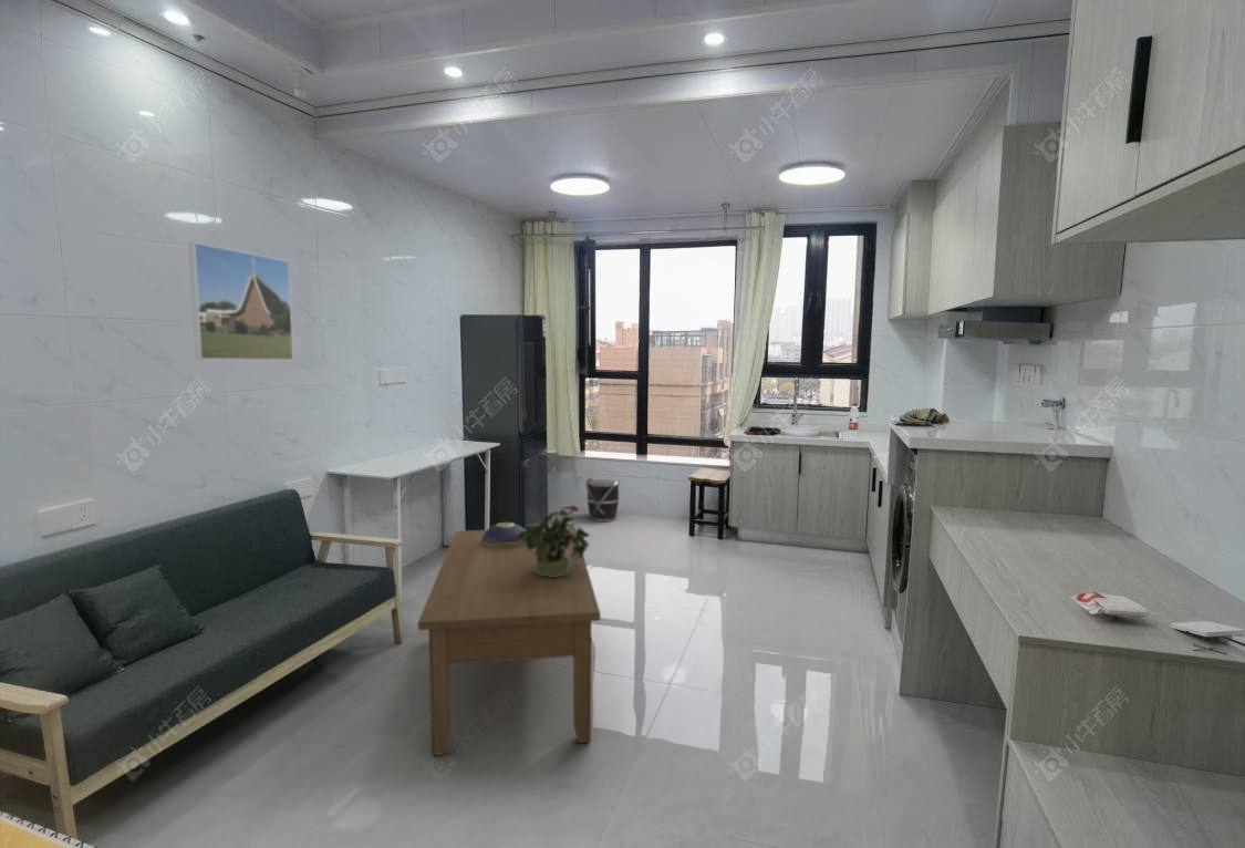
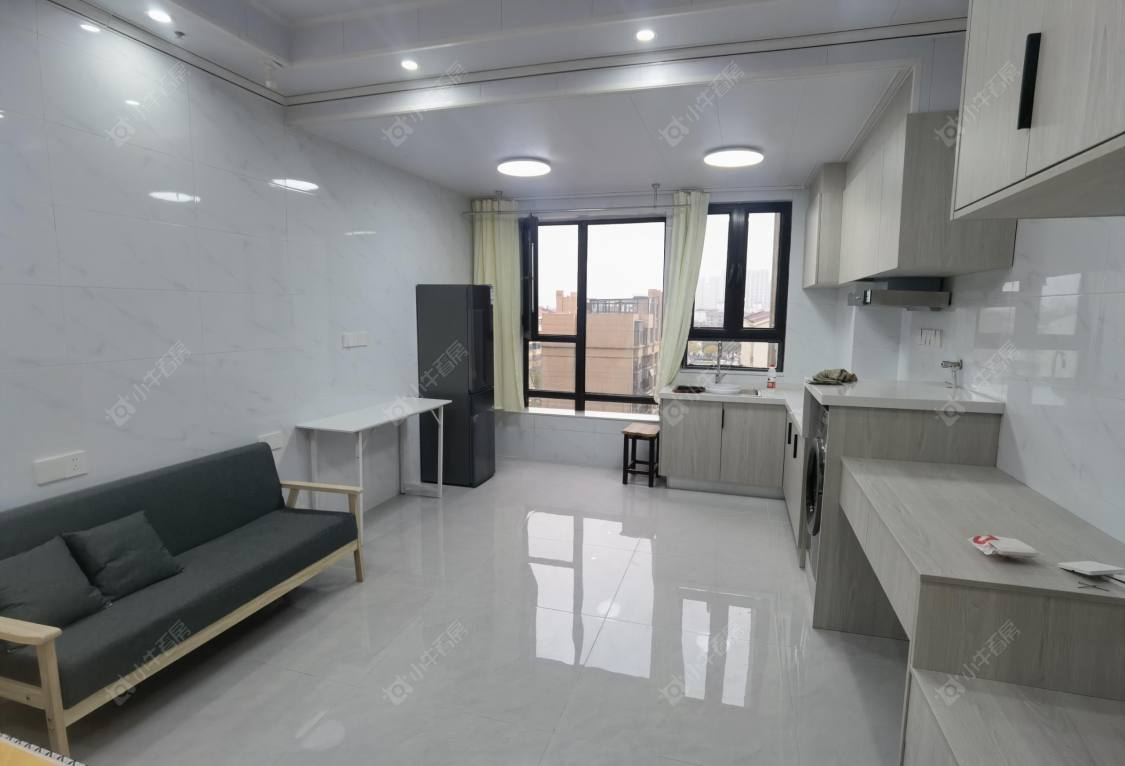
- bucket (602, 498)
- coffee table (515, 619)
- potted plant (552, 536)
- decorative bowl (505, 531)
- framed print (246, 306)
